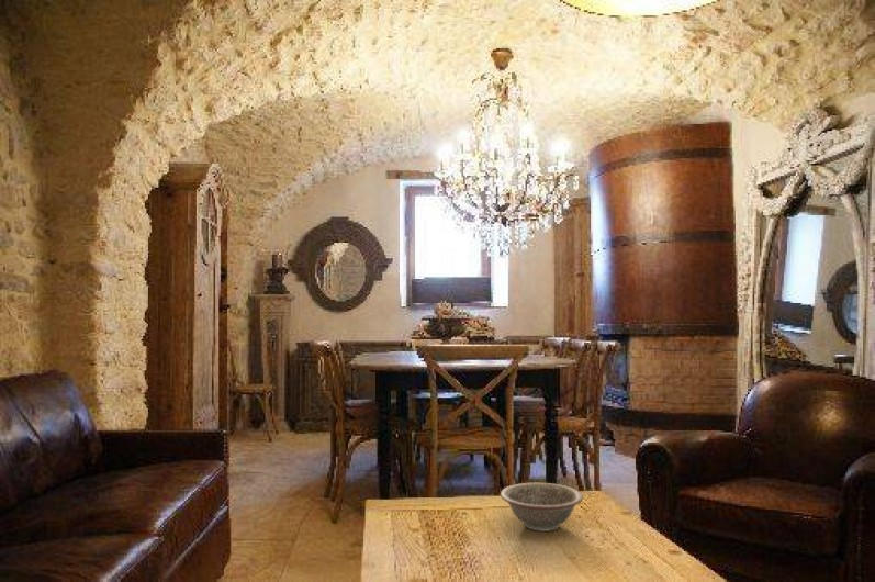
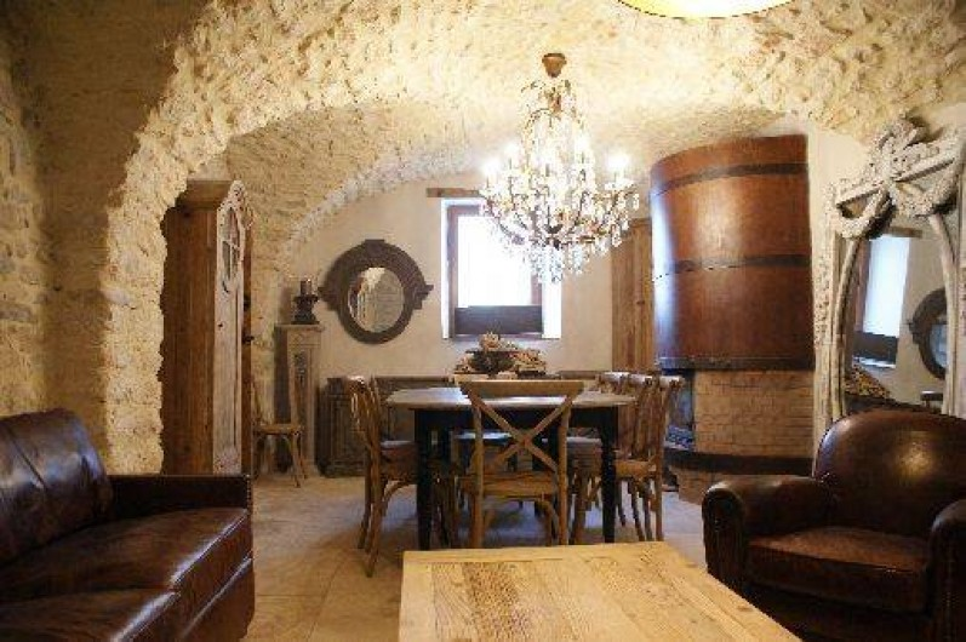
- decorative bowl (541, 510)
